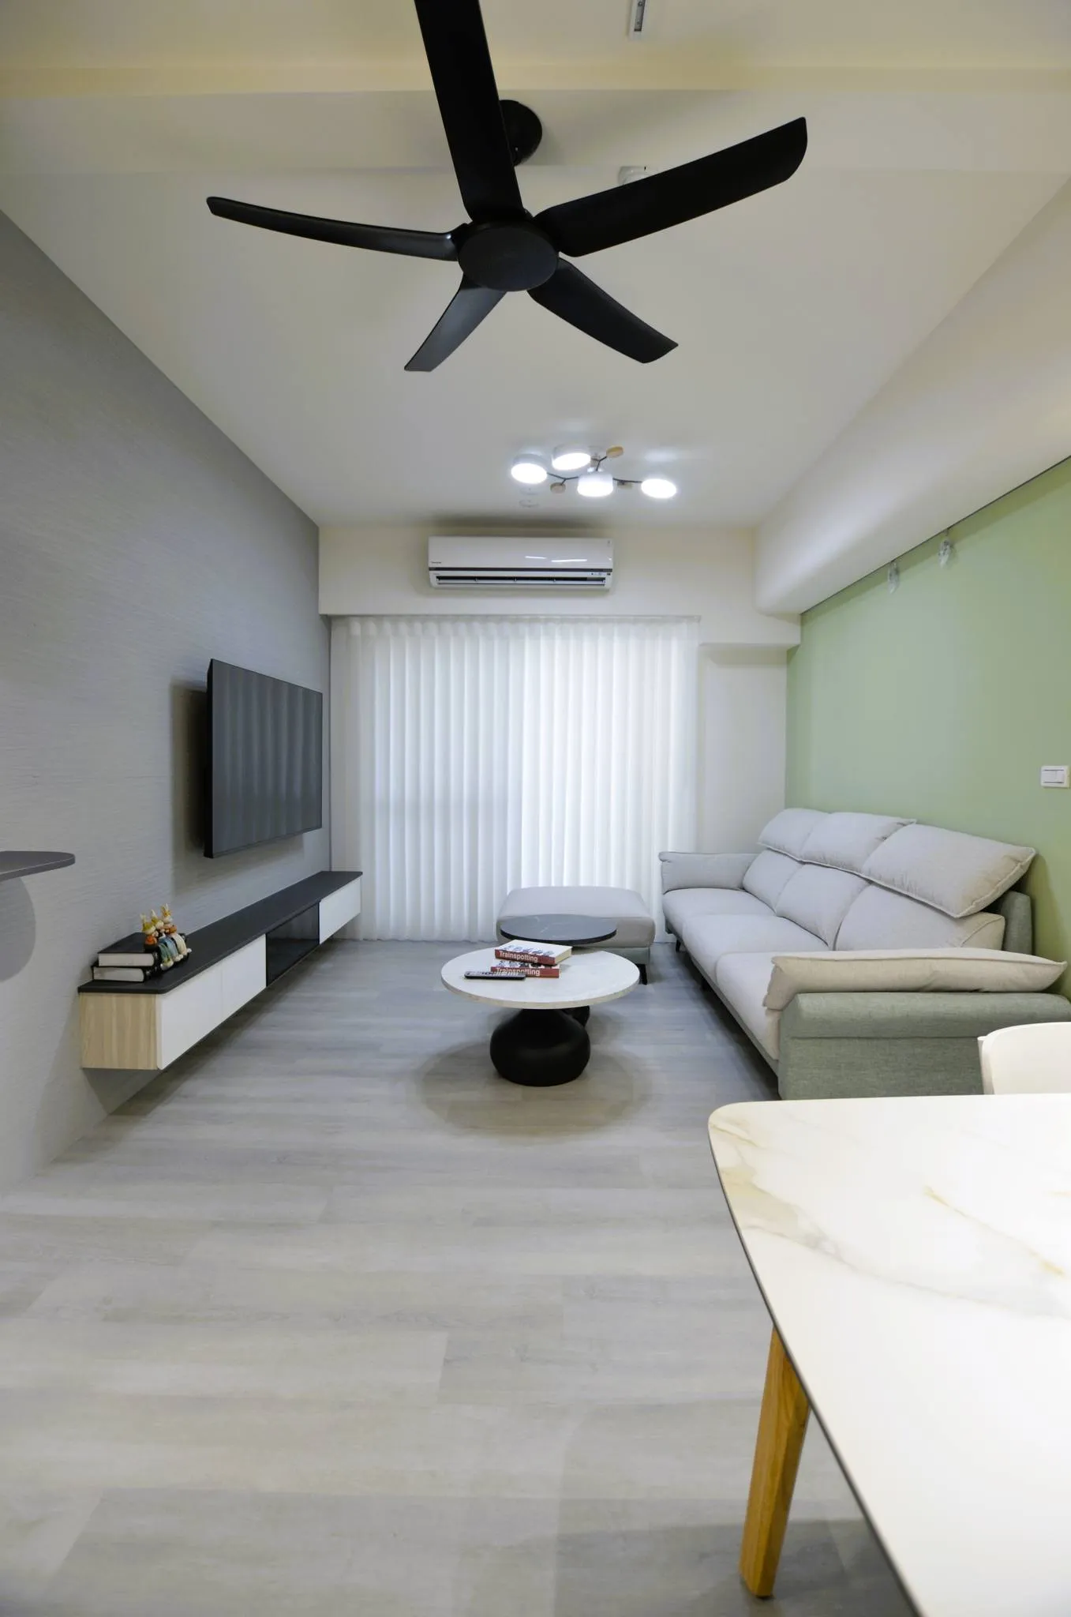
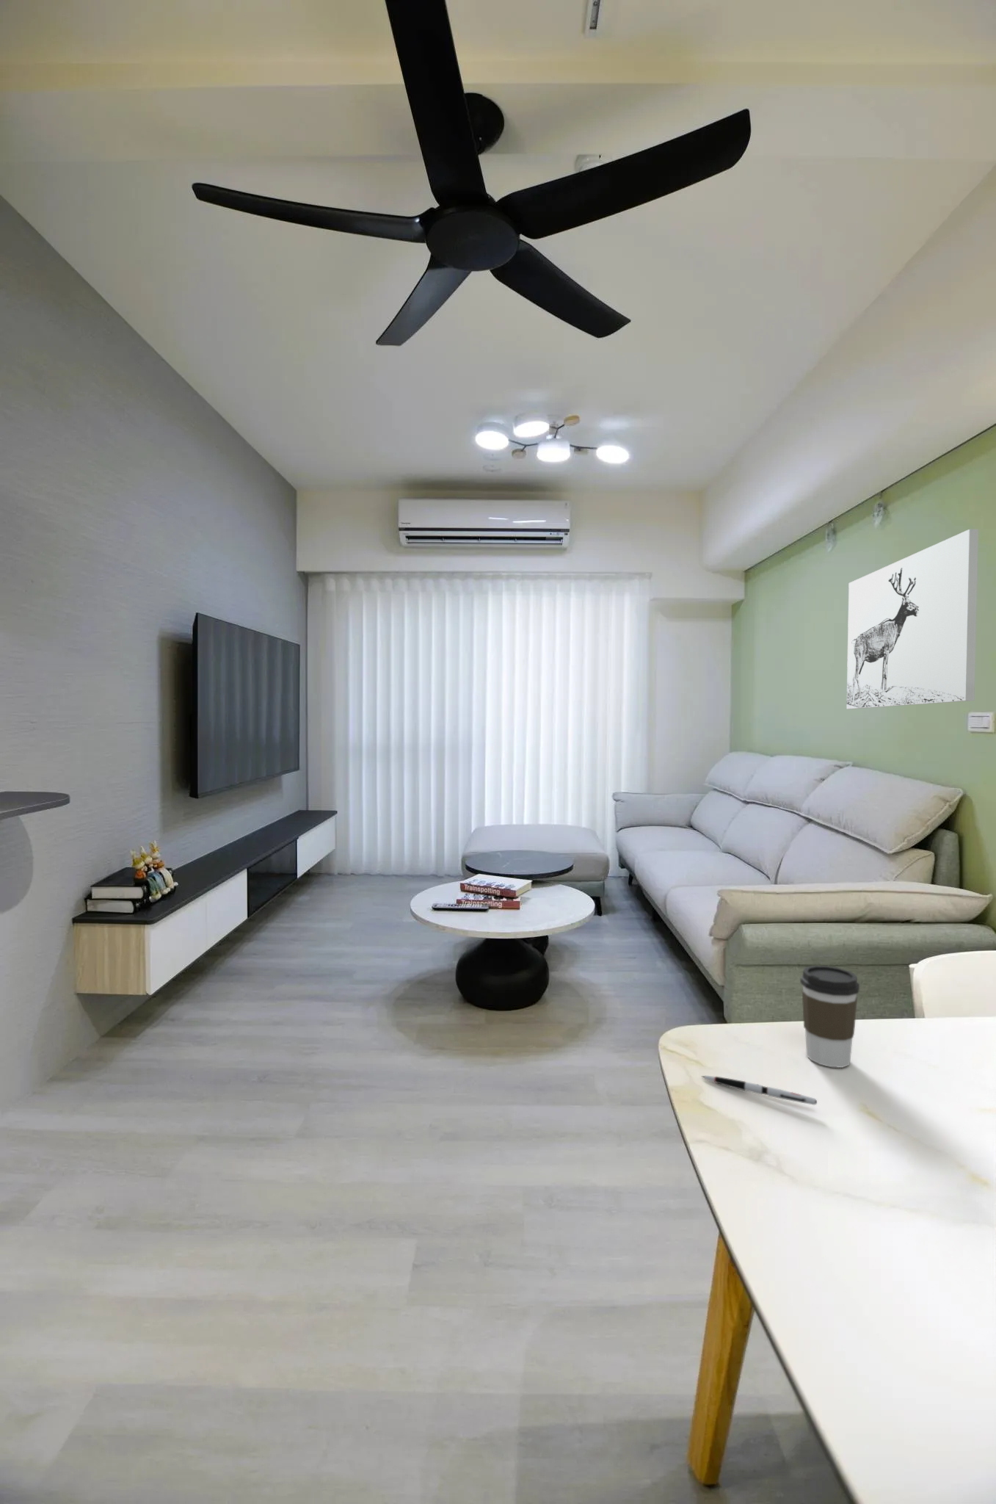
+ wall art (902, 633)
+ coffee cup (828, 1016)
+ pen (756, 1088)
